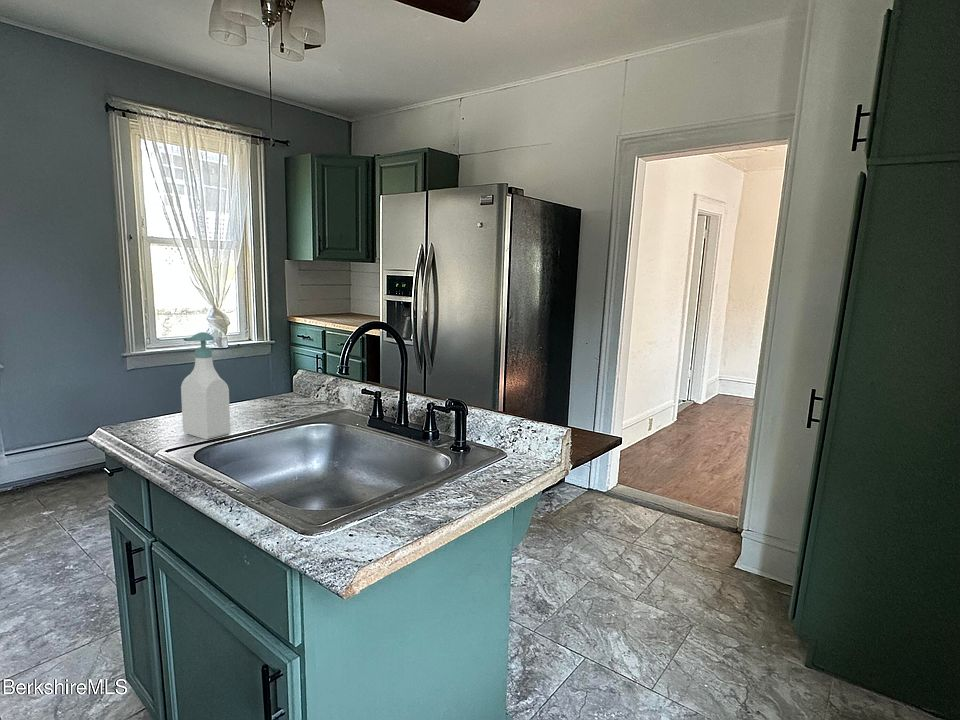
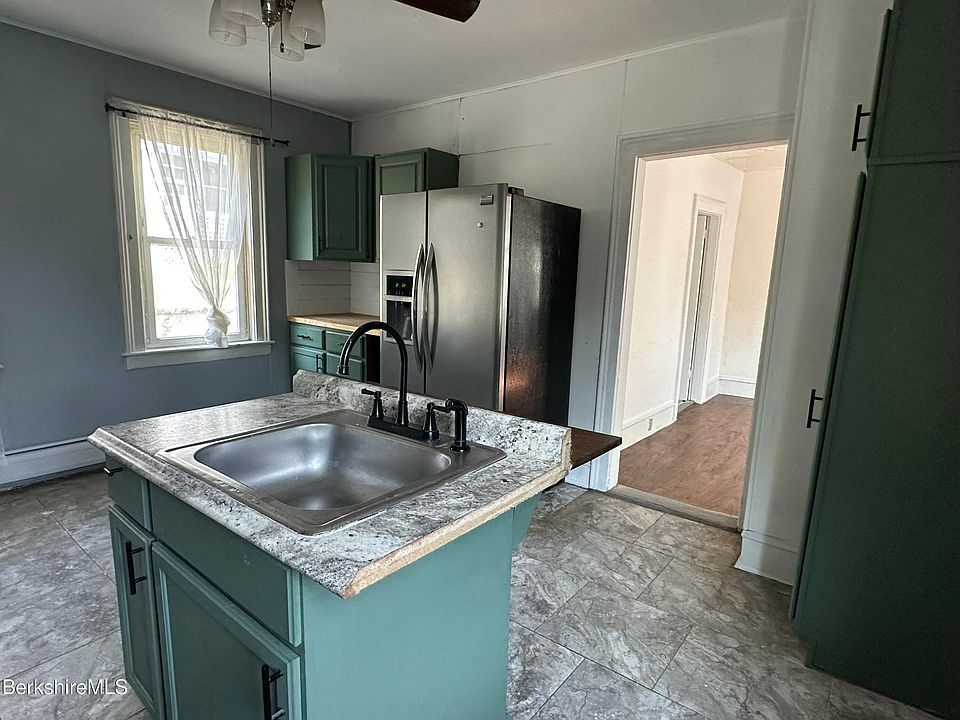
- soap bottle (201, 384)
